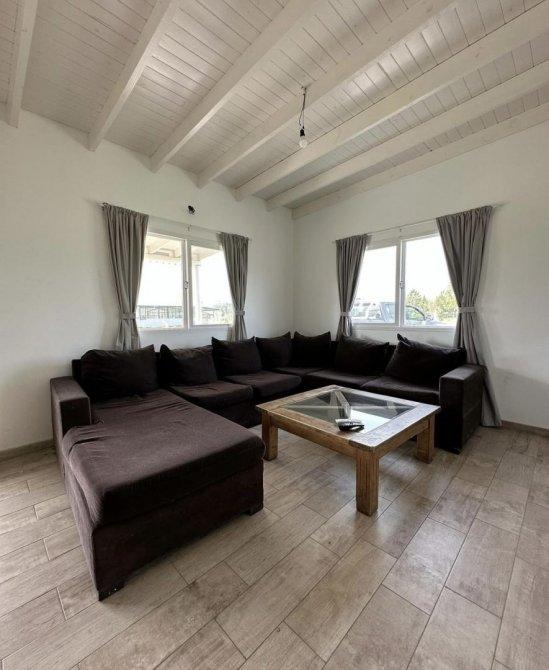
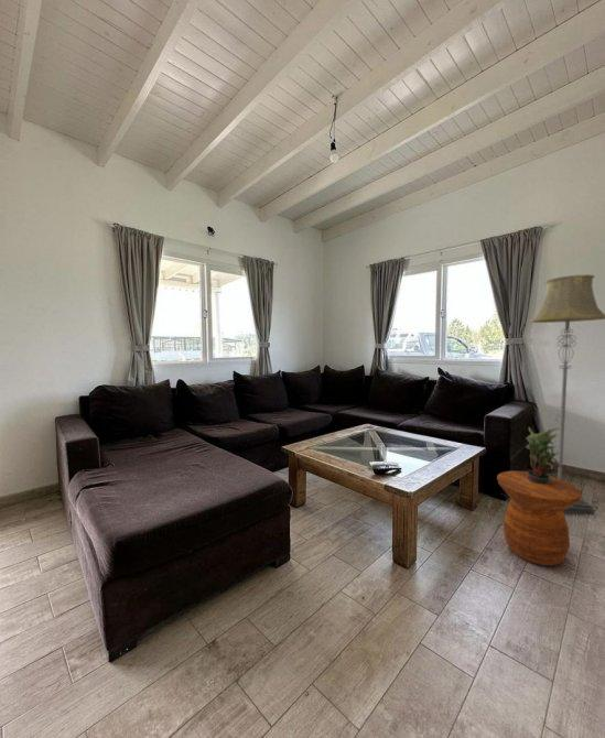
+ potted plant (543, 454)
+ side table (534, 518)
+ floor lamp (563, 393)
